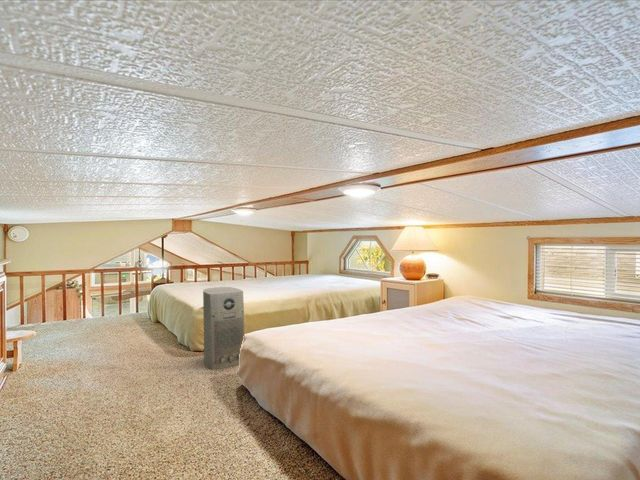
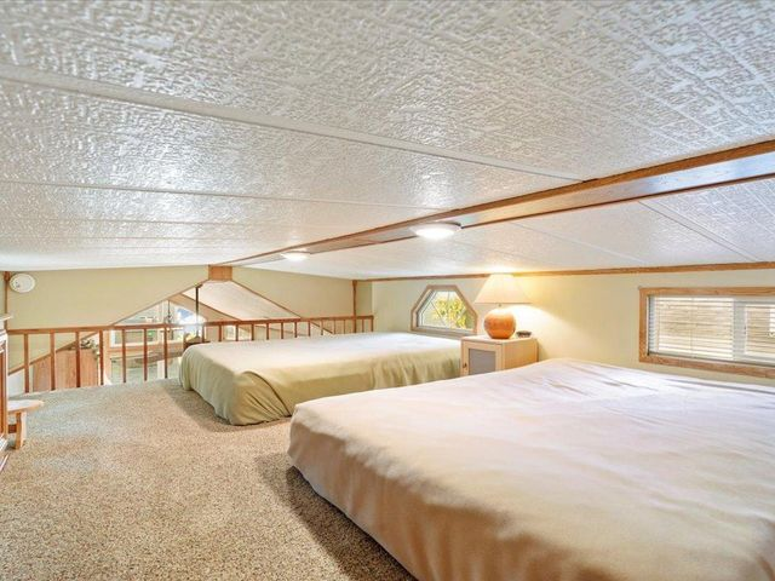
- air purifier (222, 325)
